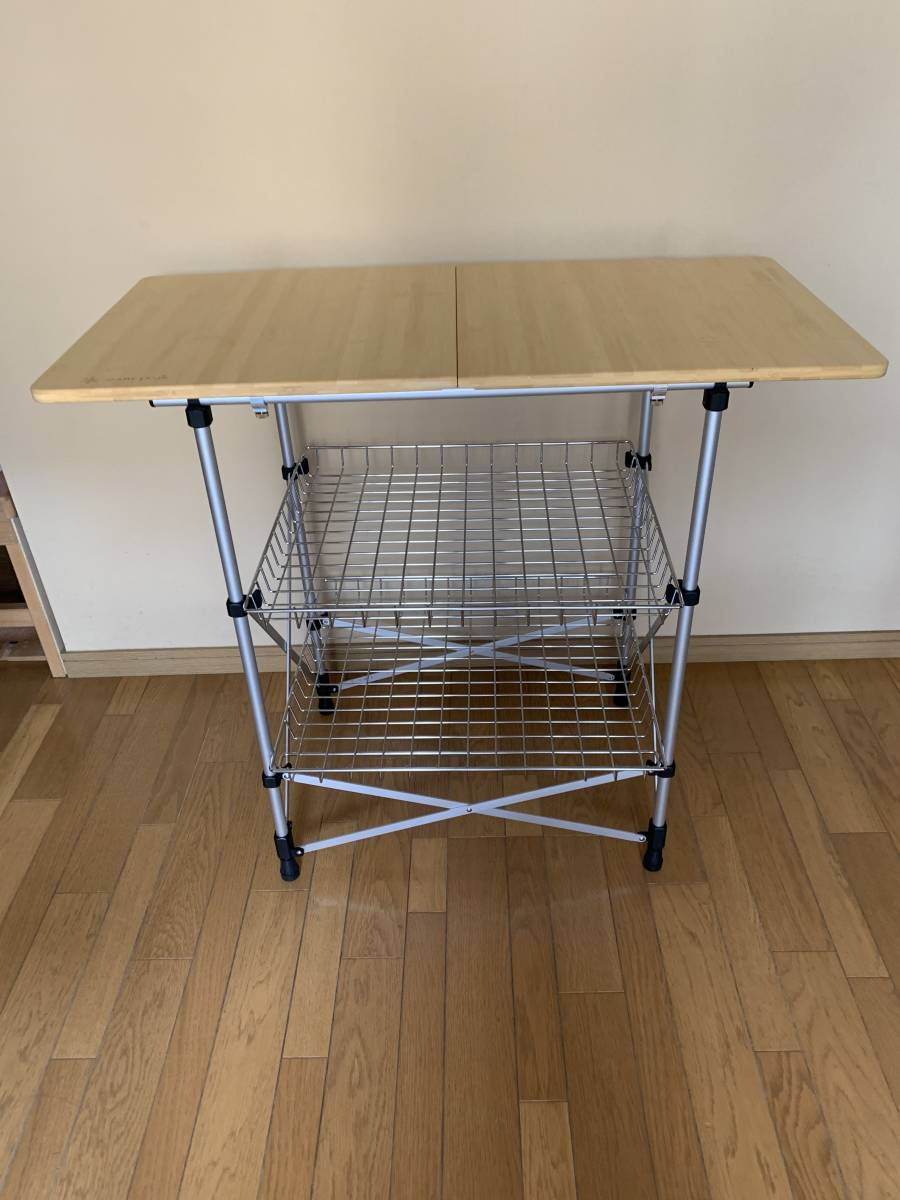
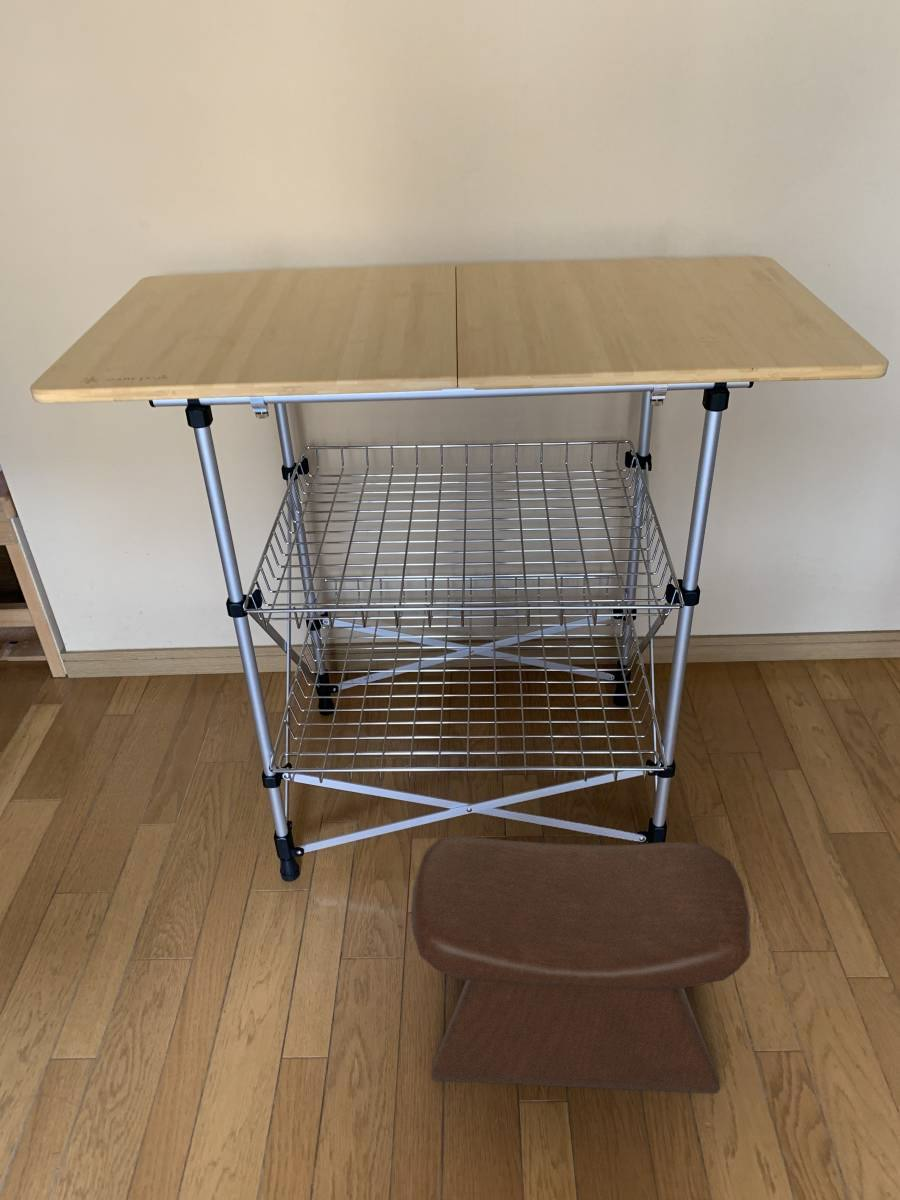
+ stool (572, 957)
